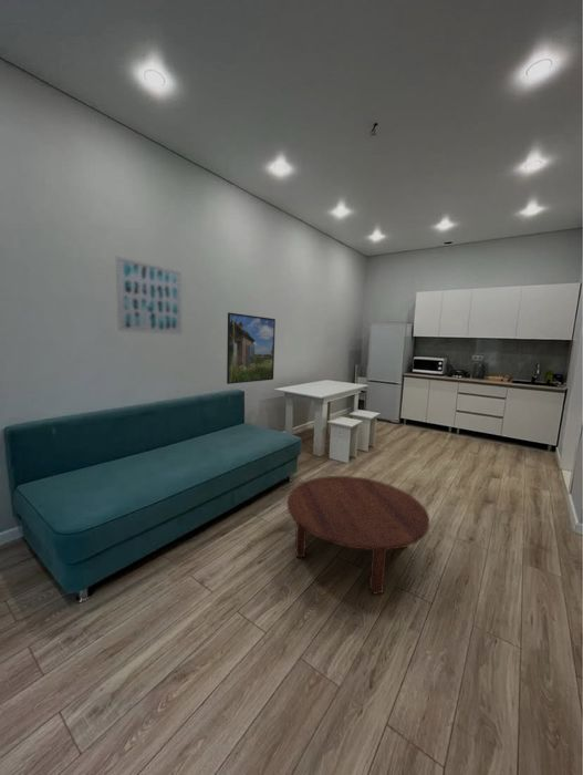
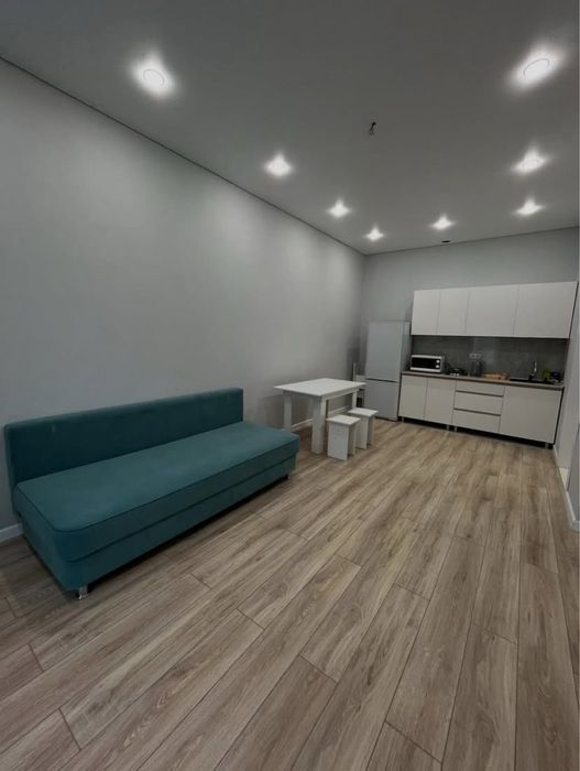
- wall art (152, 299)
- coffee table (353, 527)
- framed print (252, 349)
